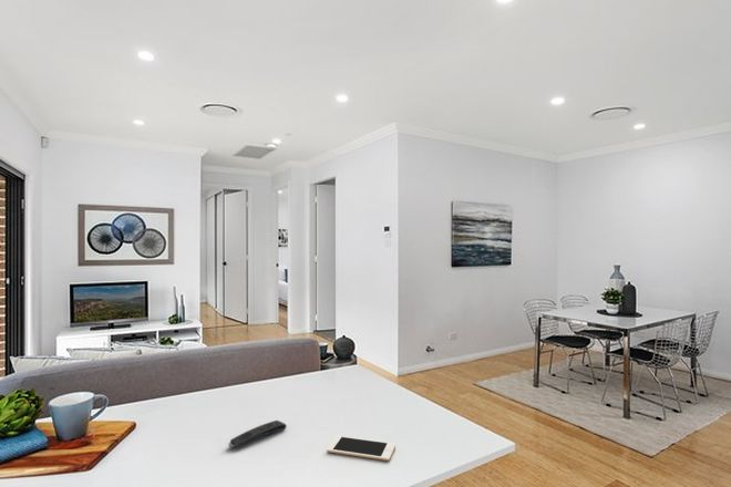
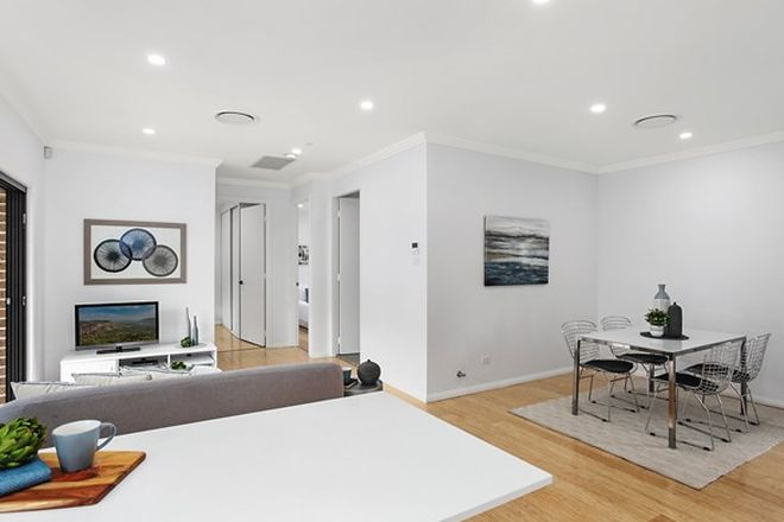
- remote control (257, 433)
- cell phone (361, 447)
